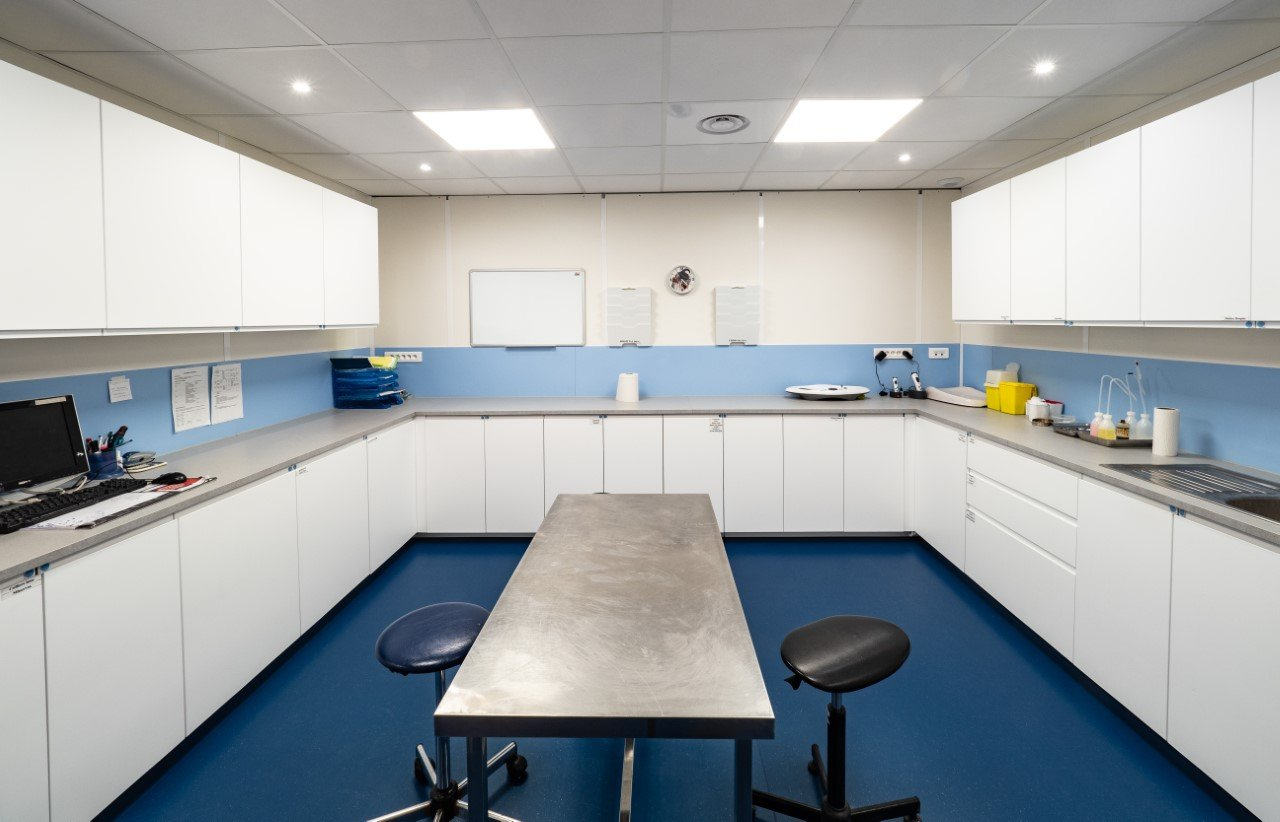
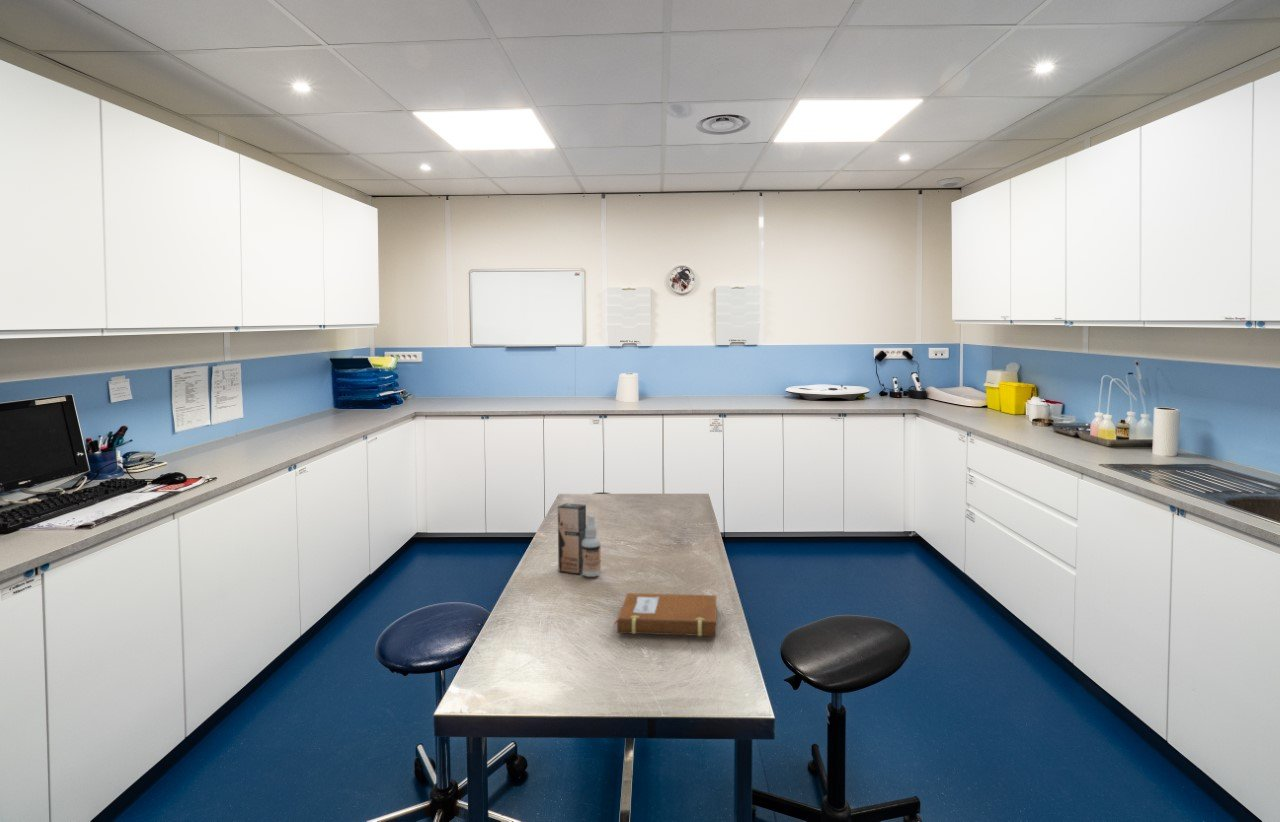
+ spray bottle (580, 539)
+ notebook (666, 614)
